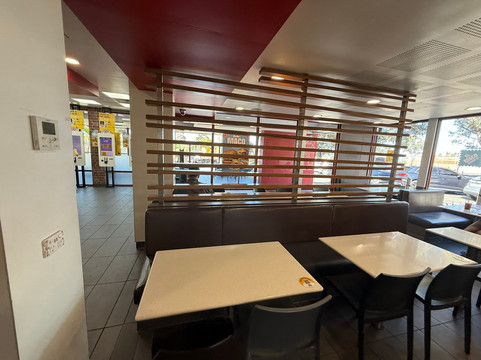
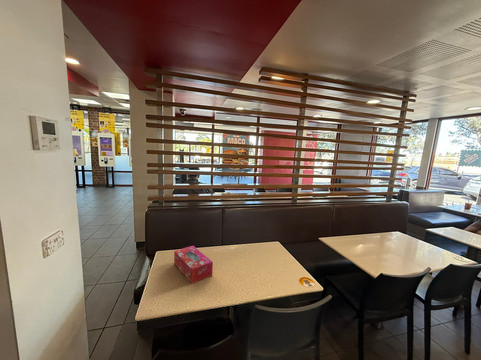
+ tissue box (192, 262)
